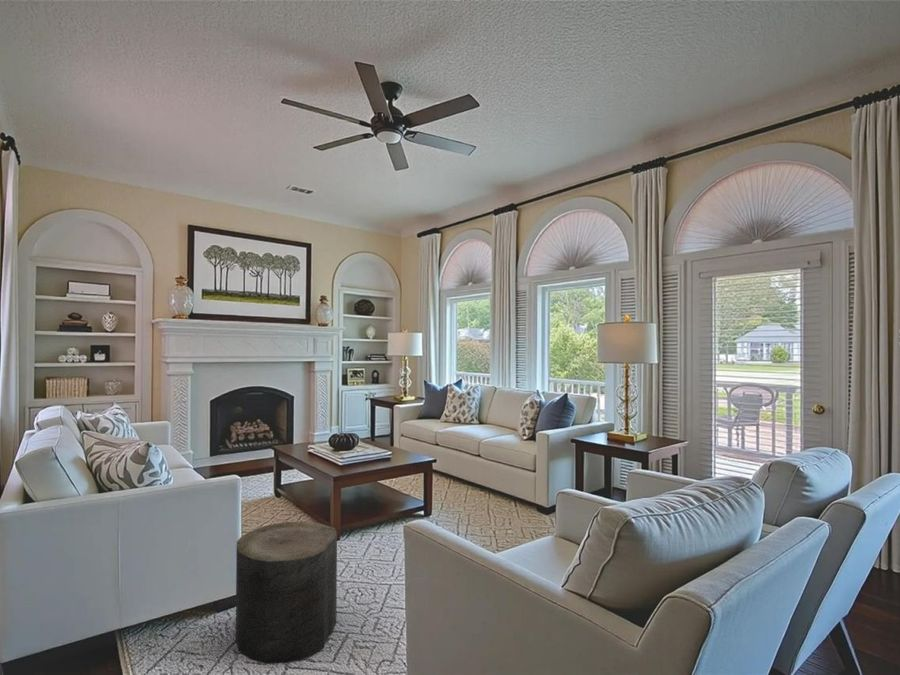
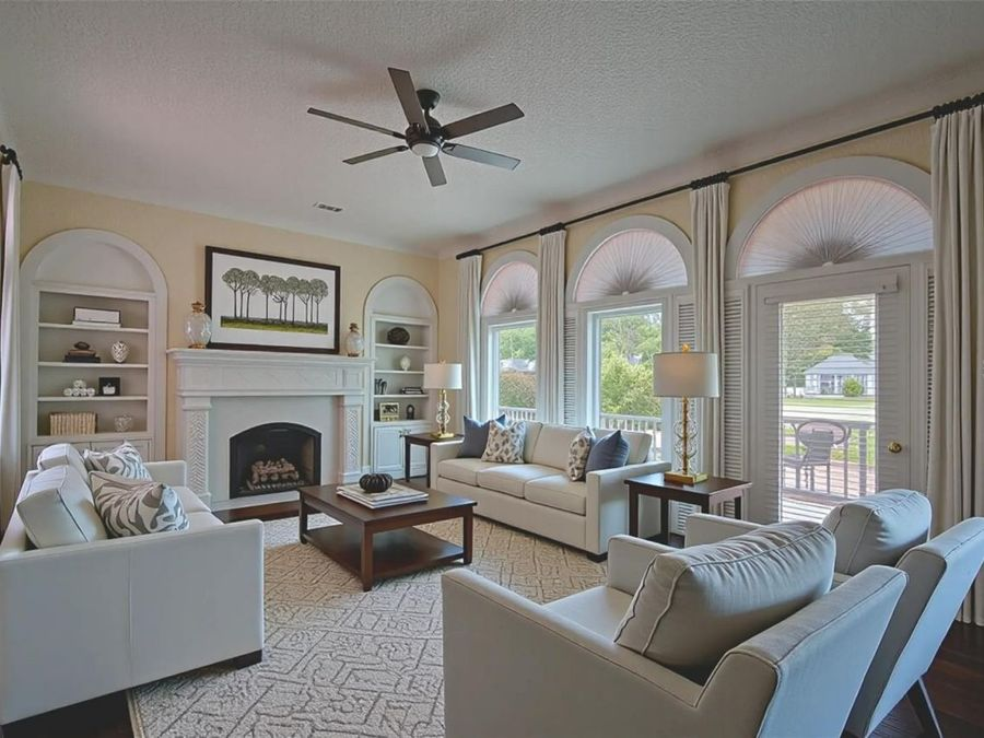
- stool (287, 585)
